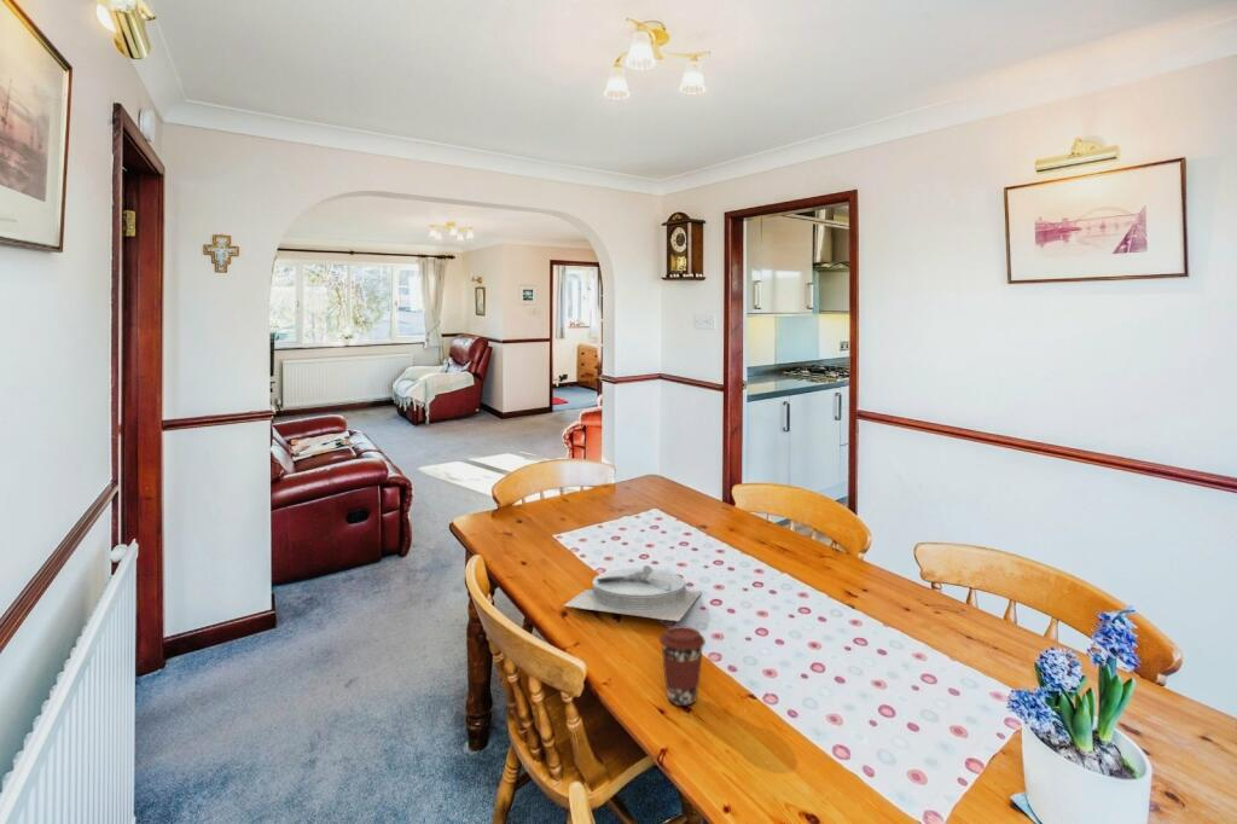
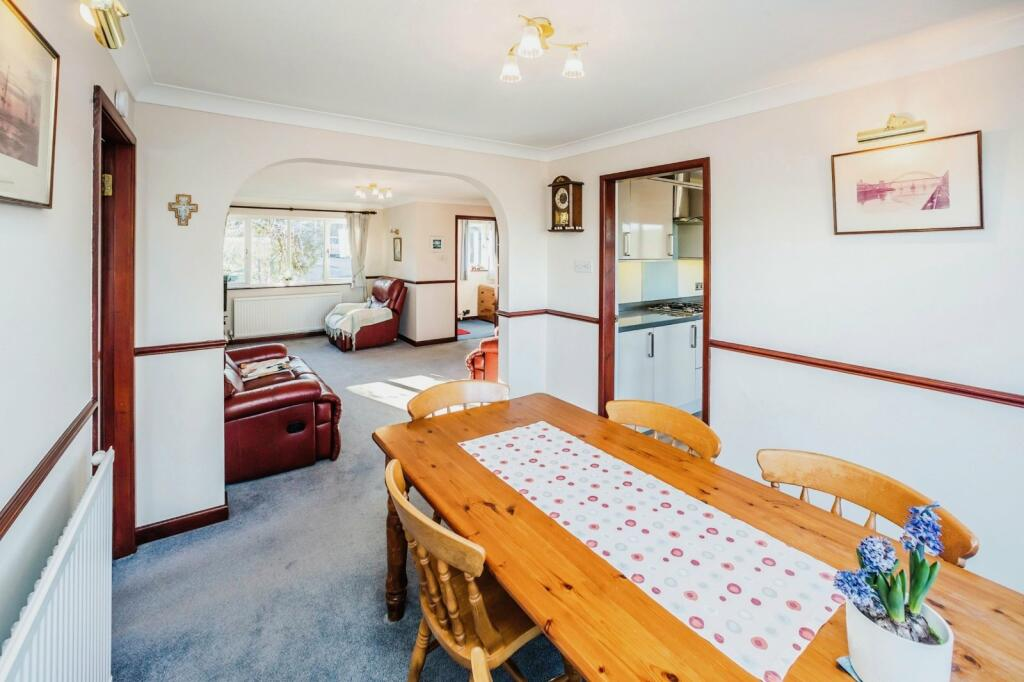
- coffee cup (681, 665)
- plate (638, 585)
